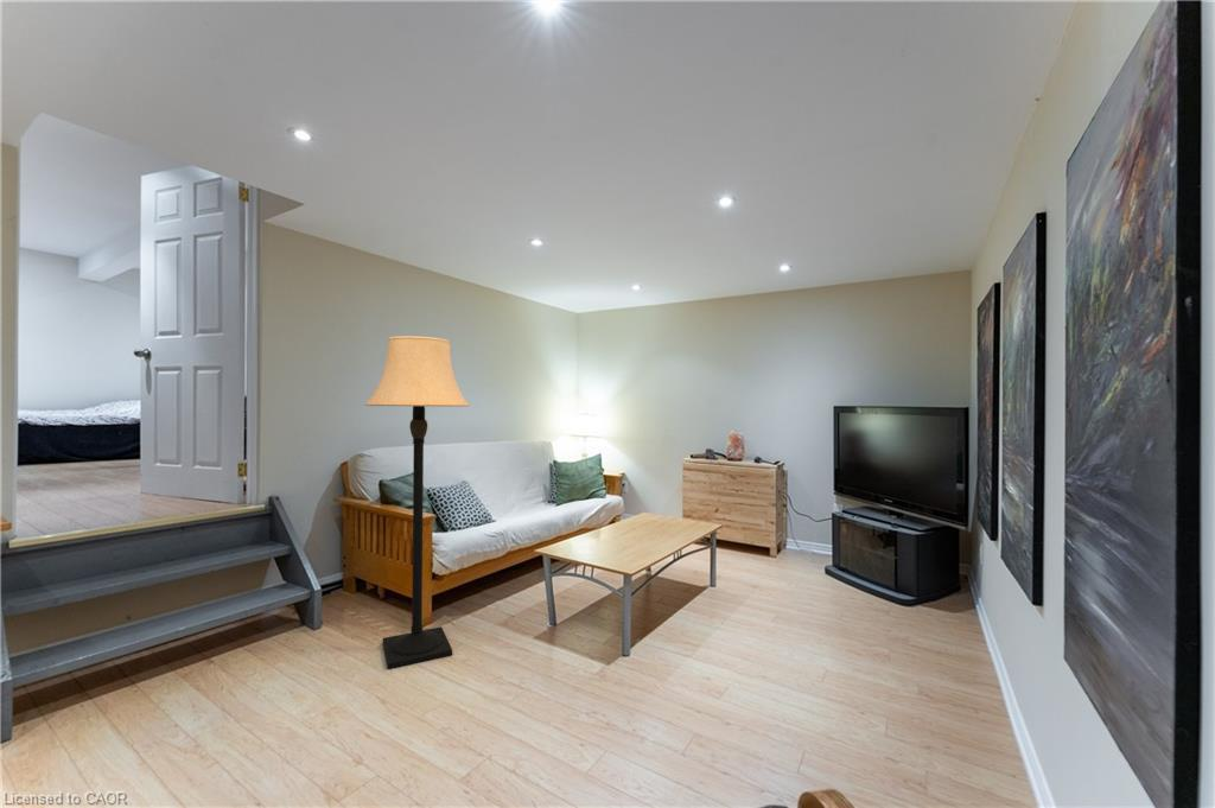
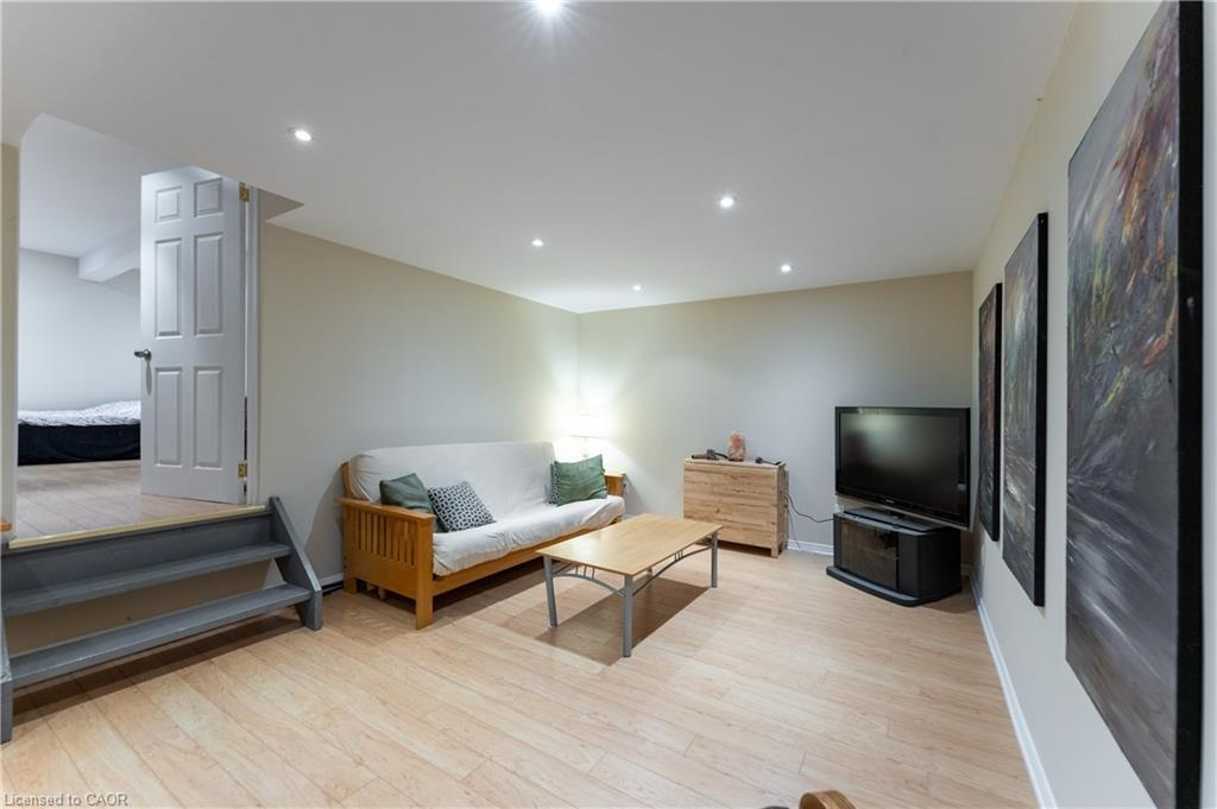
- lamp (418, 494)
